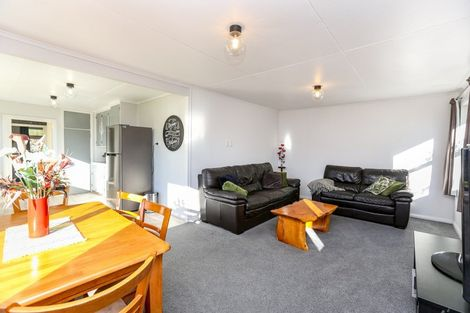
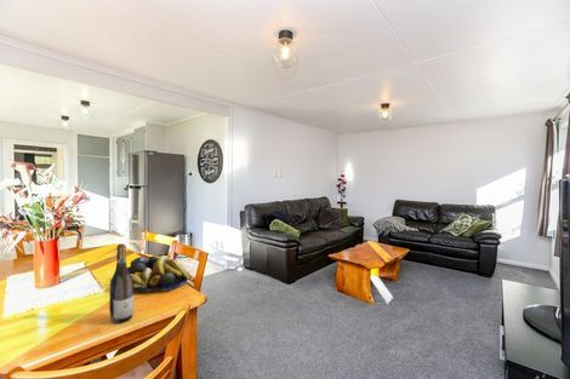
+ fruit bowl (156, 269)
+ wine bottle (121, 281)
